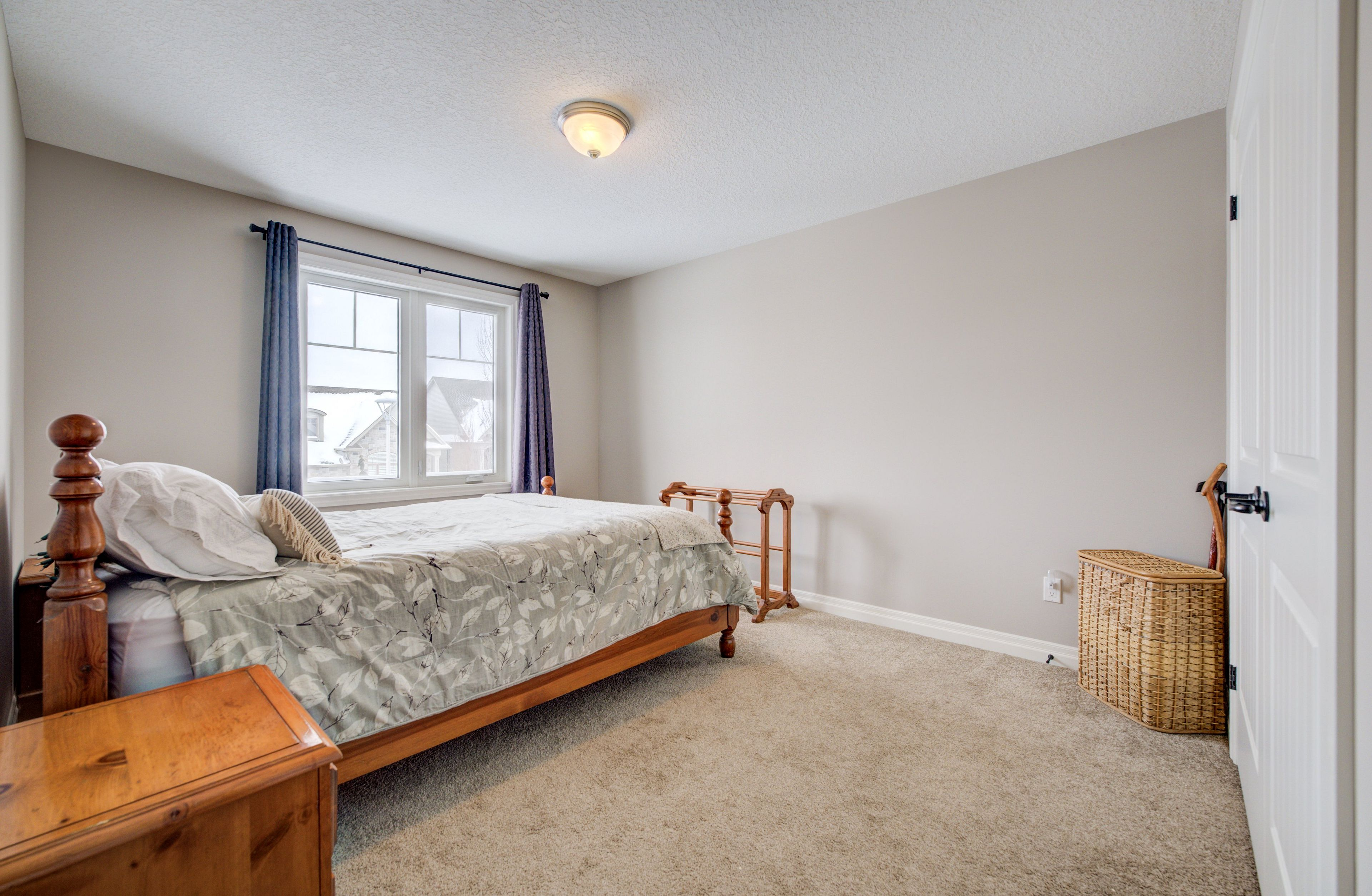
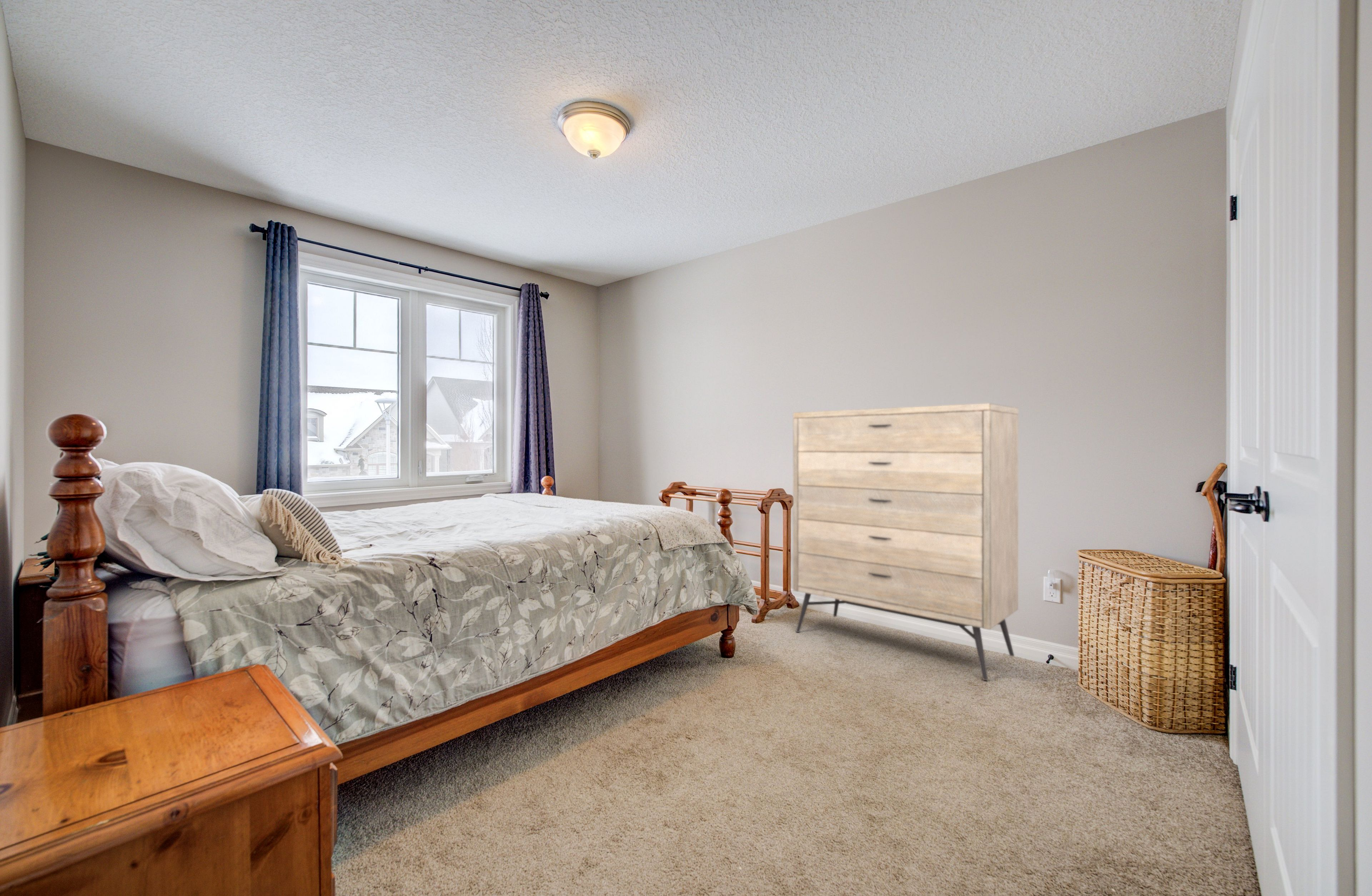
+ dresser (899, 526)
